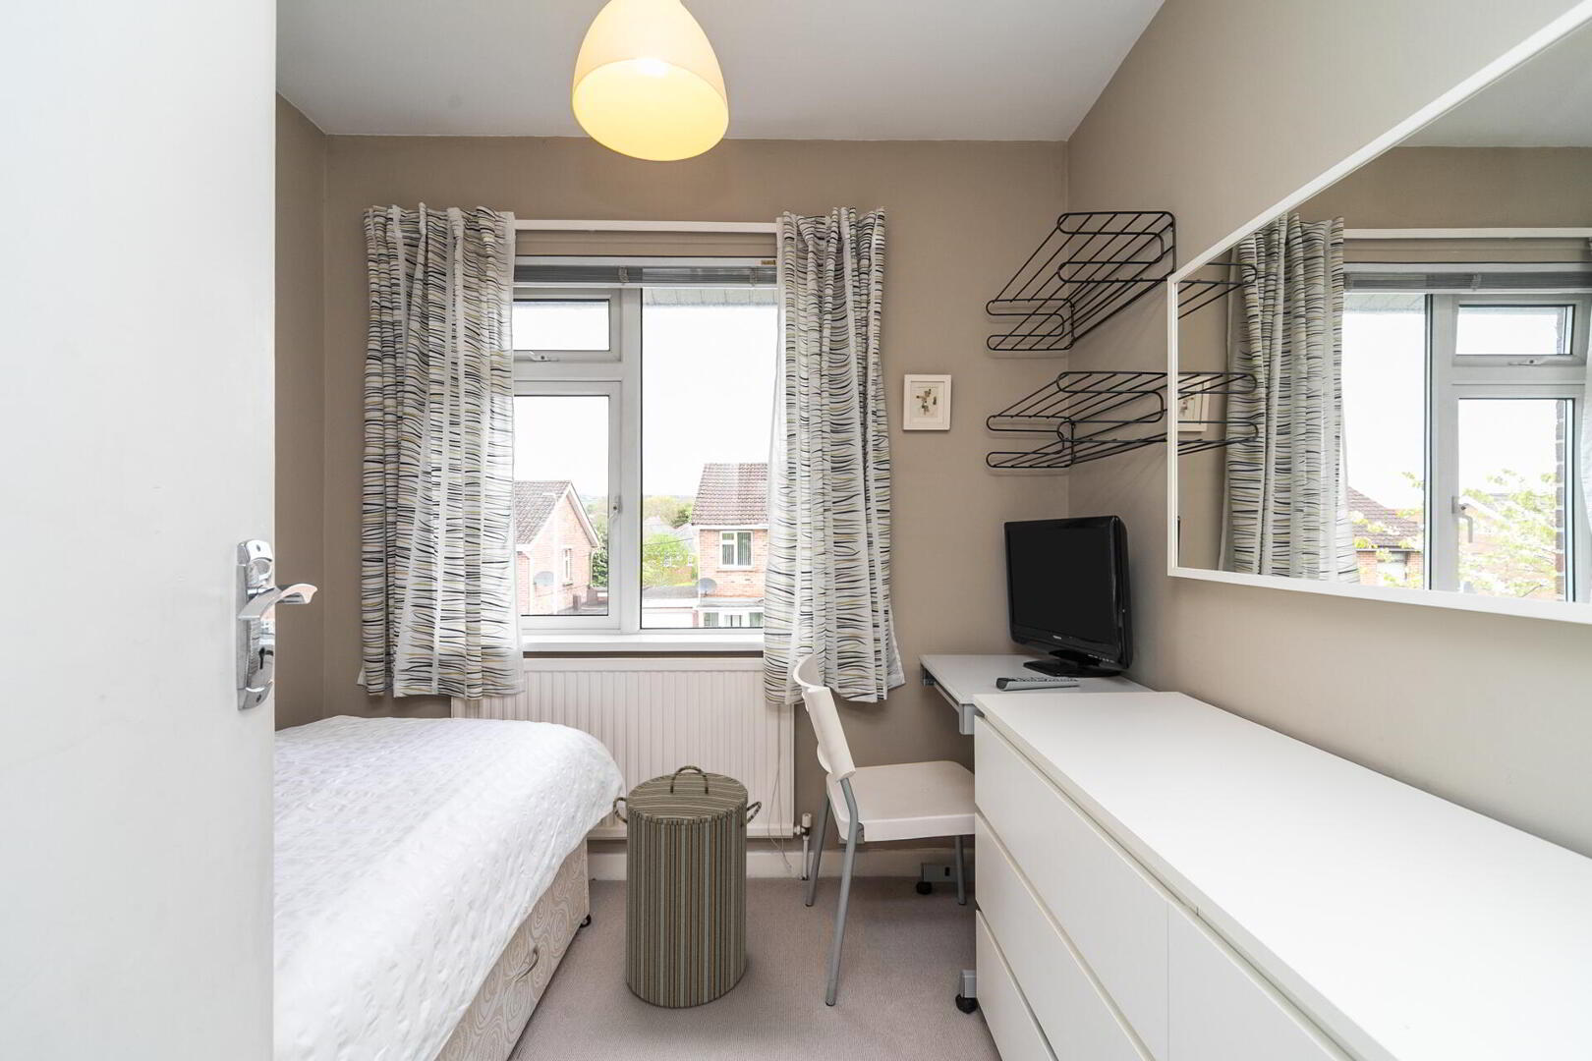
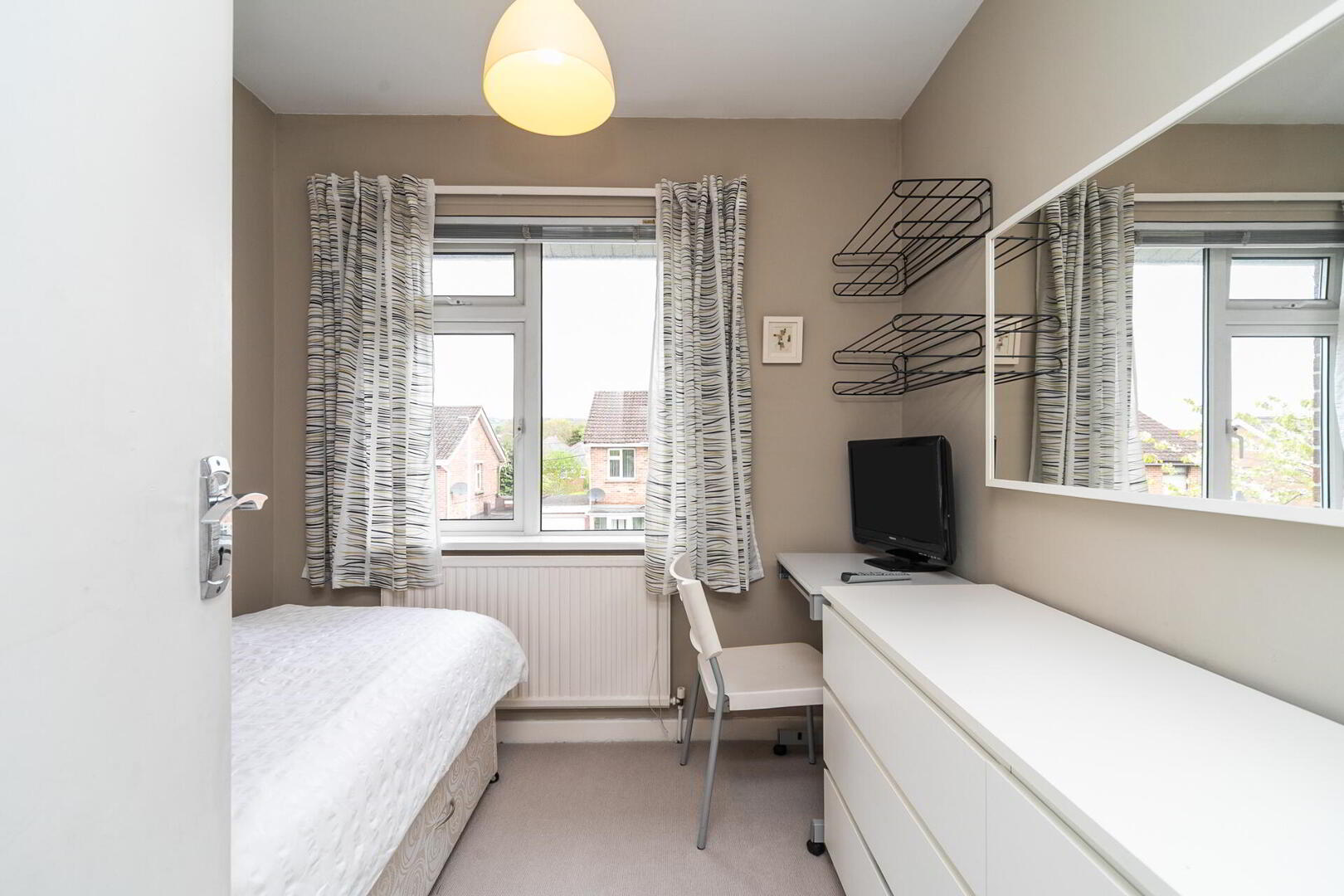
- laundry hamper (687, 867)
